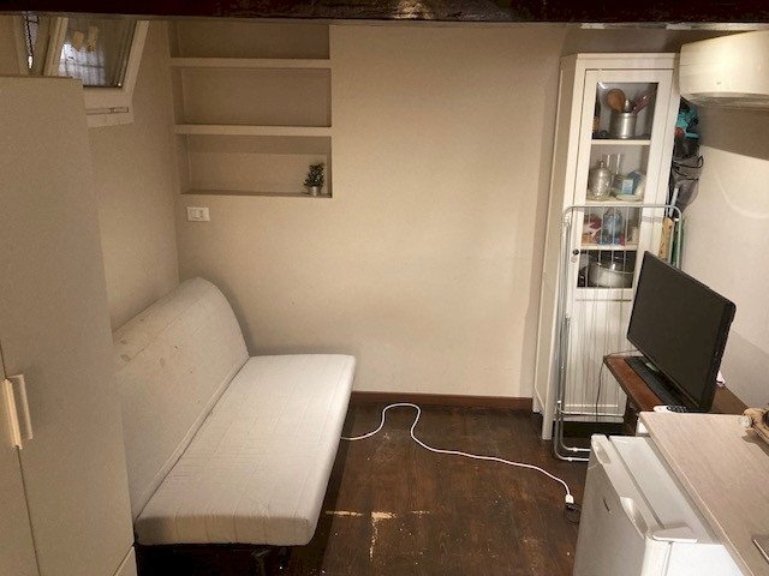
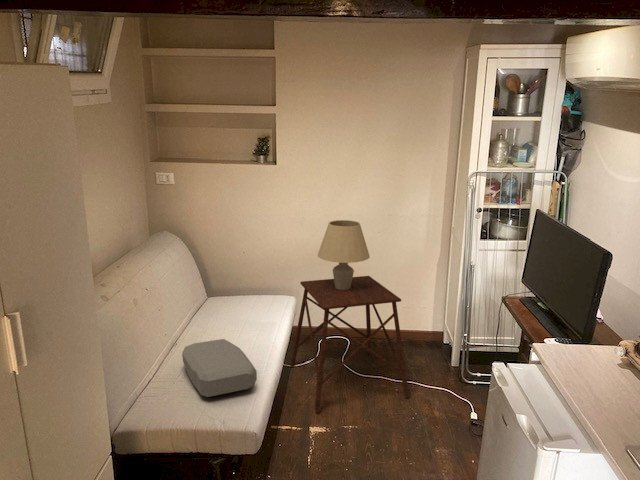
+ cushion (218, 366)
+ side table (347, 336)
+ table lamp (343, 255)
